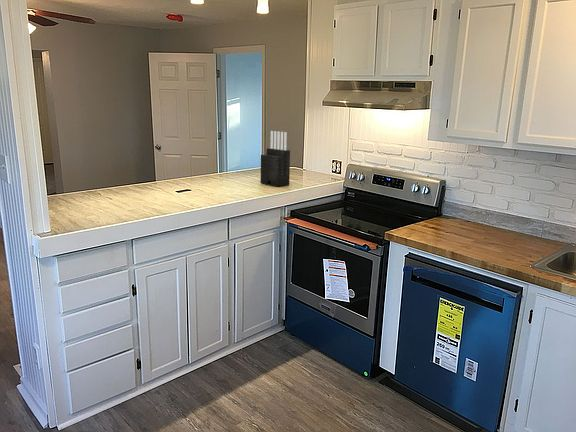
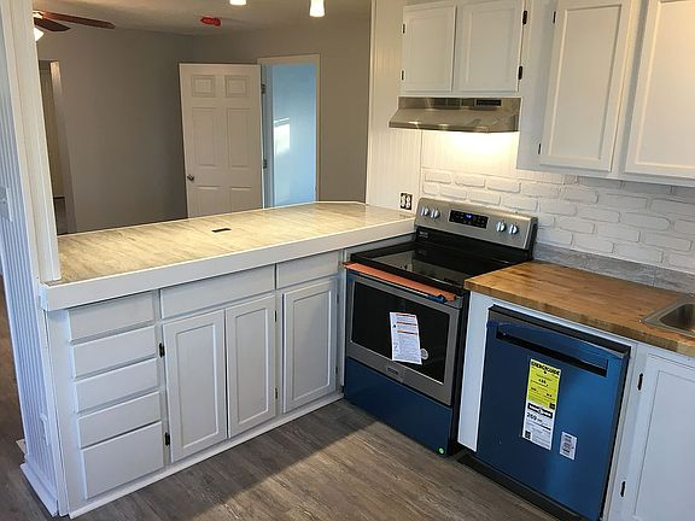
- knife block (273, 158)
